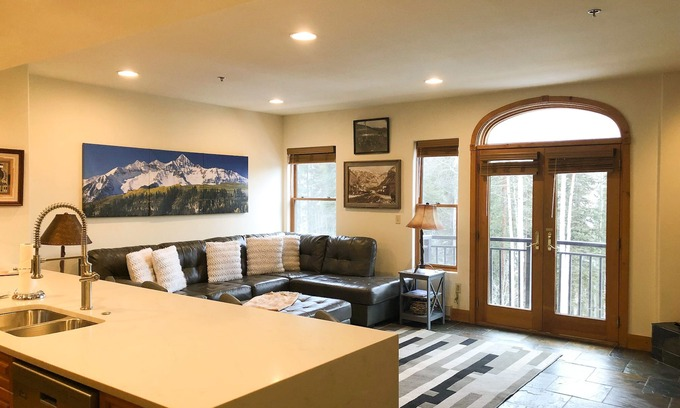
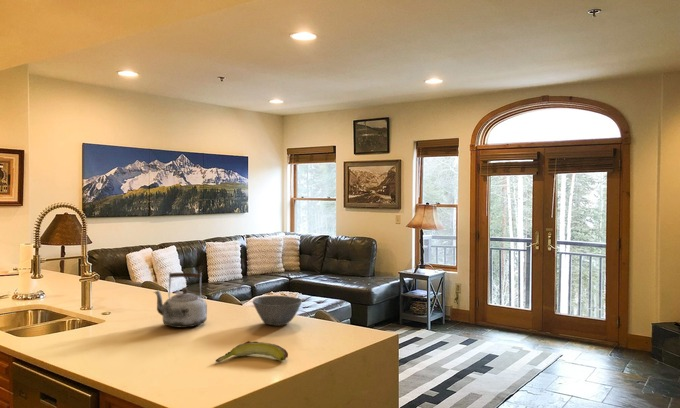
+ bowl (277, 311)
+ kettle (179, 298)
+ banana (251, 353)
